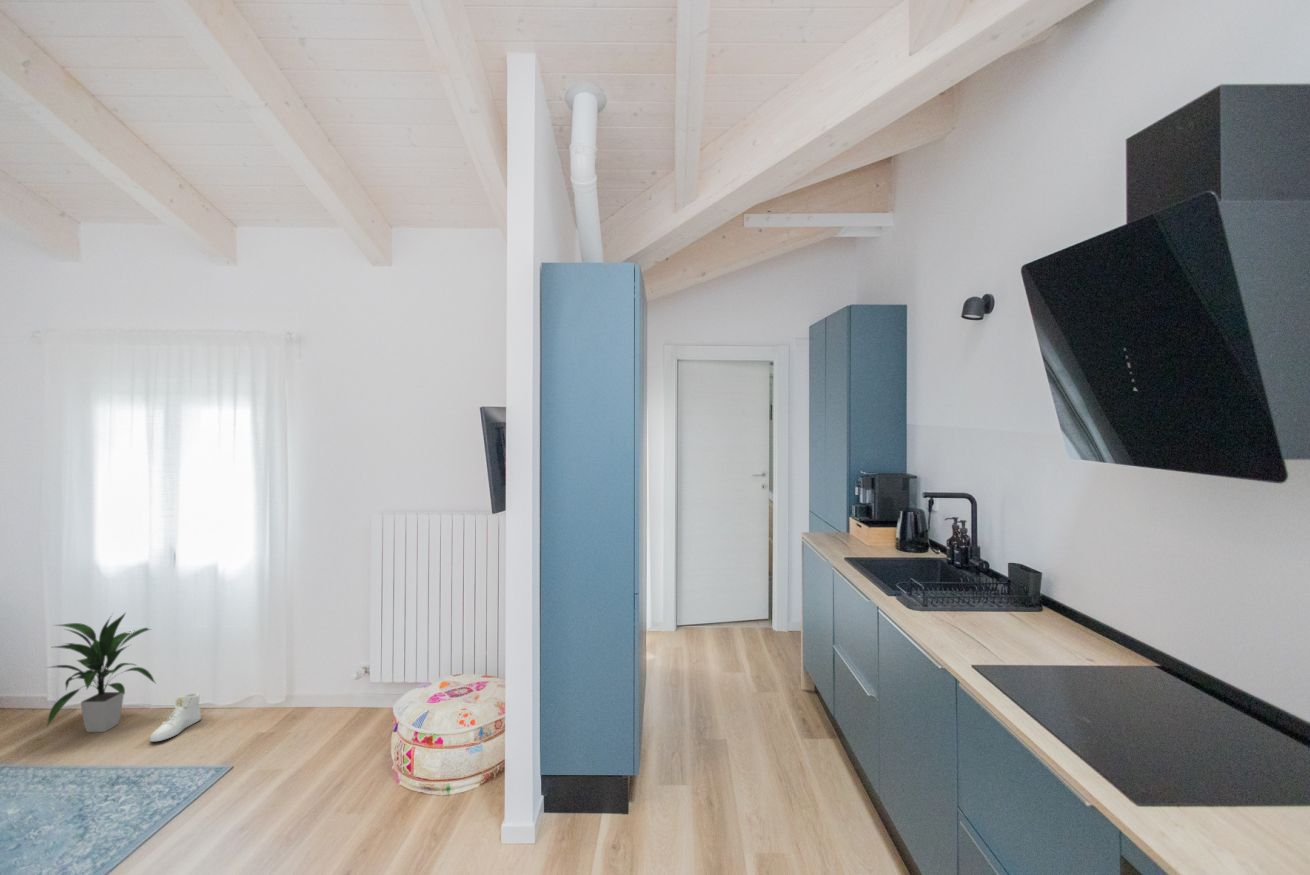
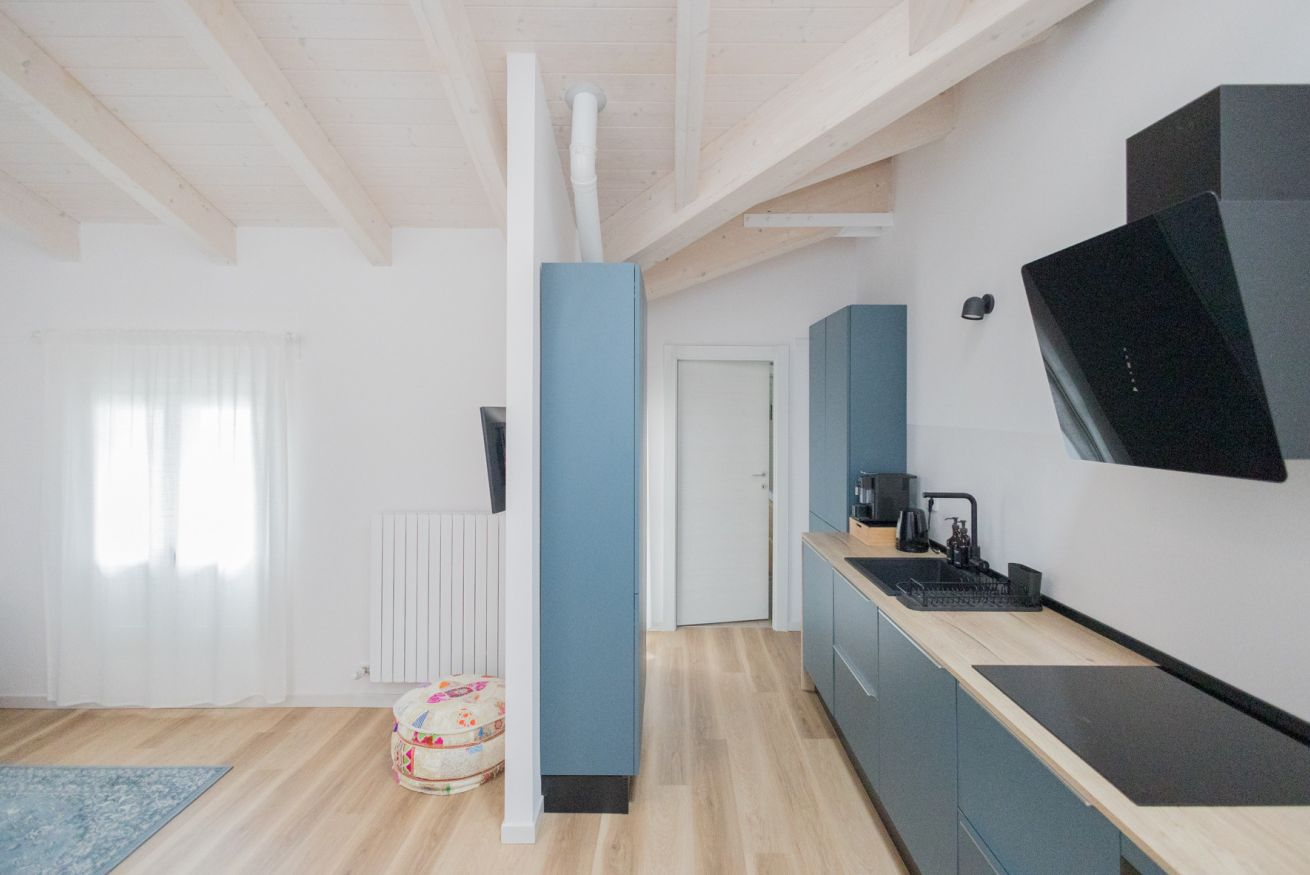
- indoor plant (96, 670)
- sneaker (175, 714)
